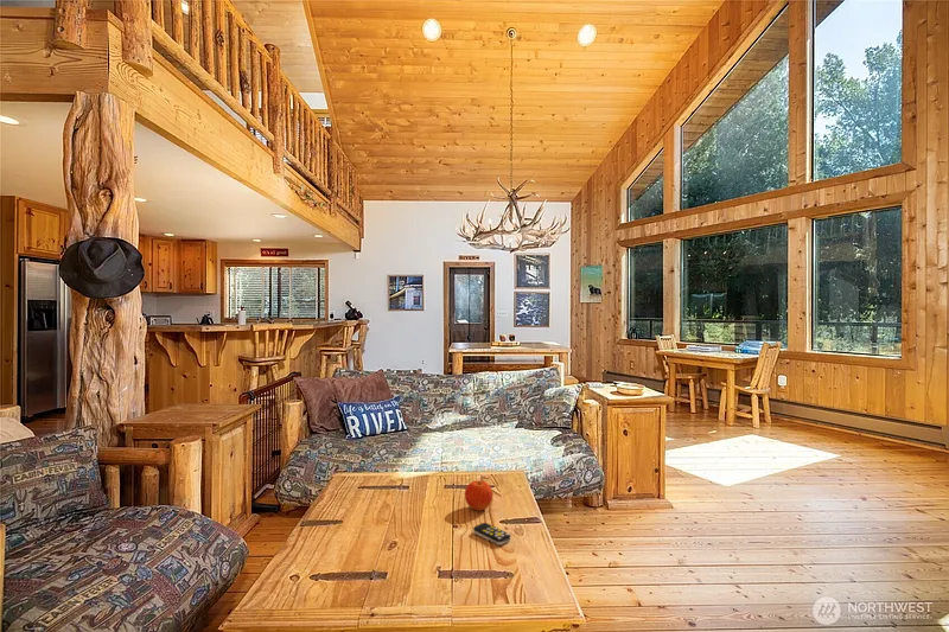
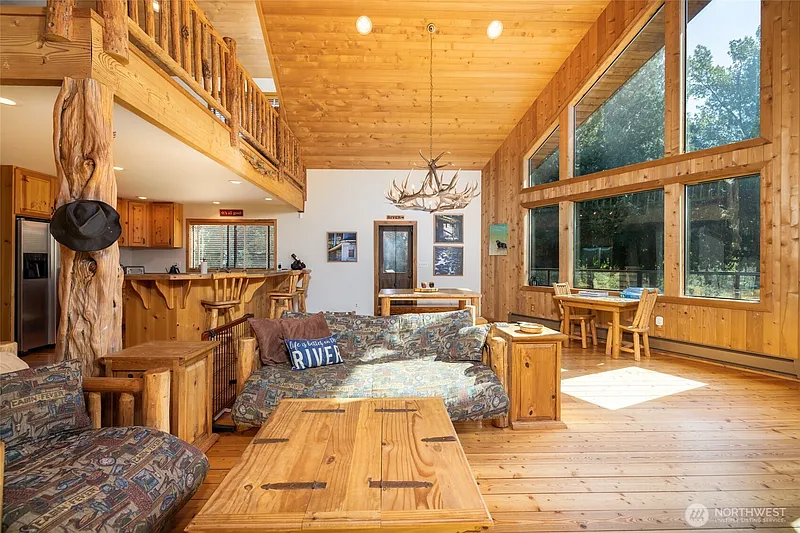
- remote control (491, 532)
- fruit (478, 494)
